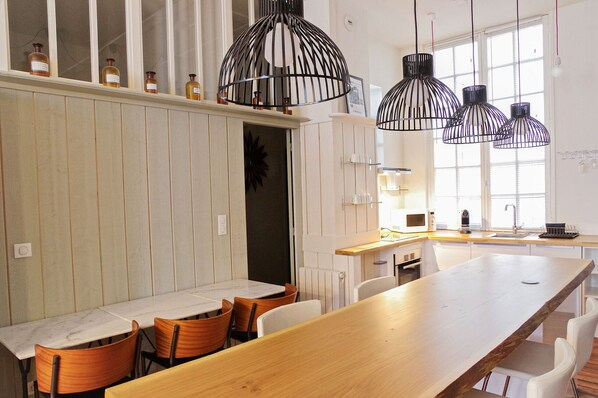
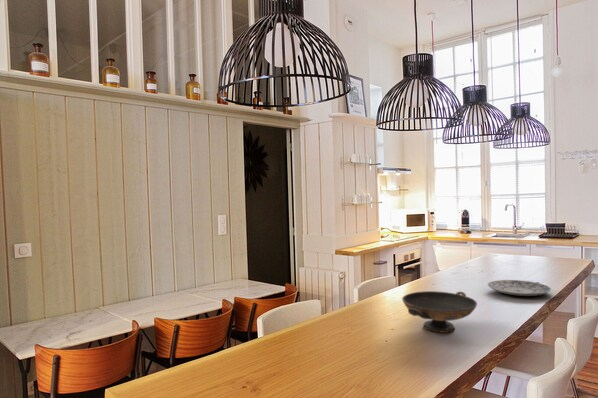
+ plate (518, 289)
+ decorative bowl (439, 313)
